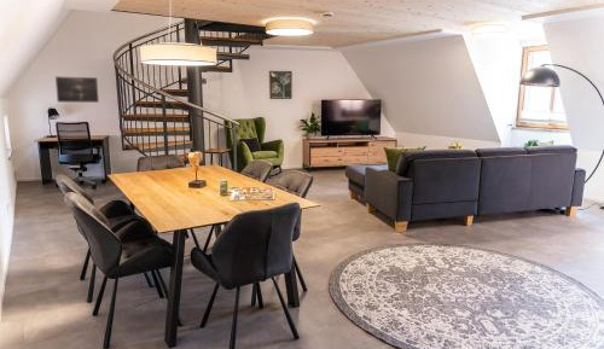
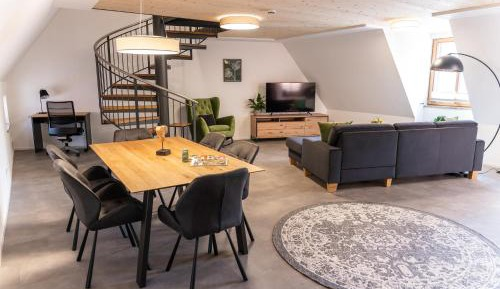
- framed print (77, 89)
